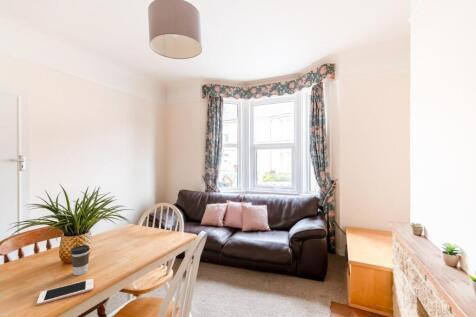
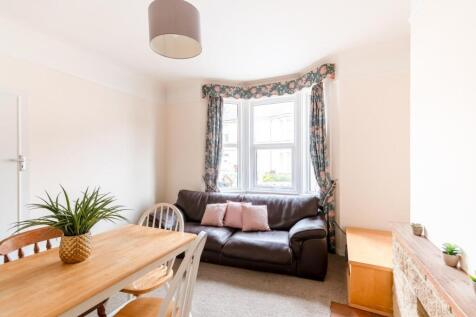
- cell phone (67, 290)
- coffee cup (80, 260)
